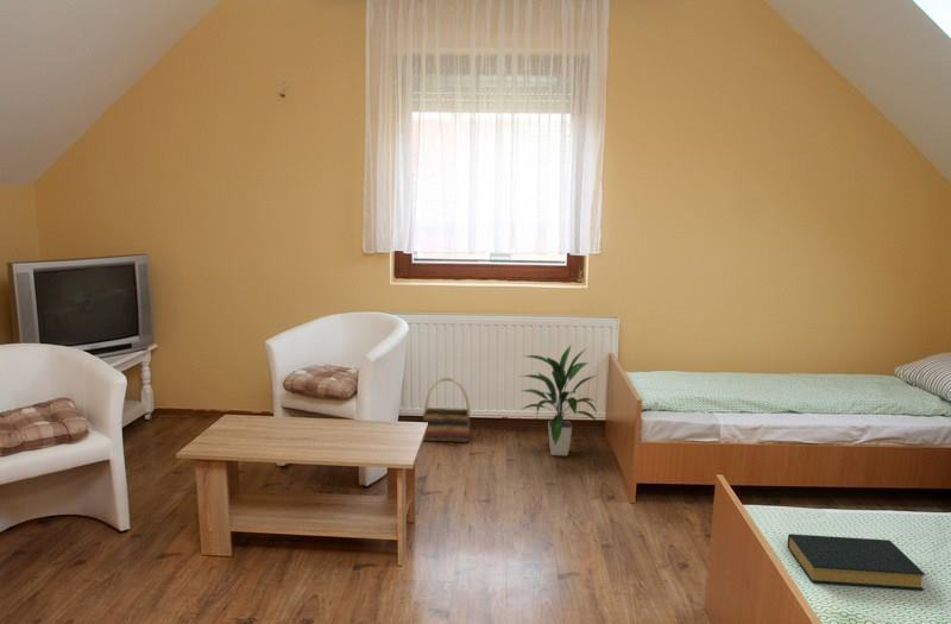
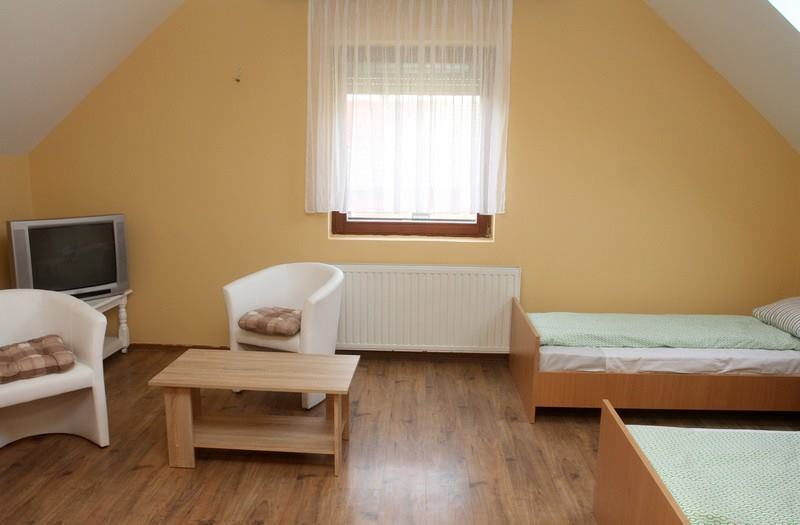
- indoor plant (559, 399)
- hardback book (851, 560)
- basket (446, 409)
